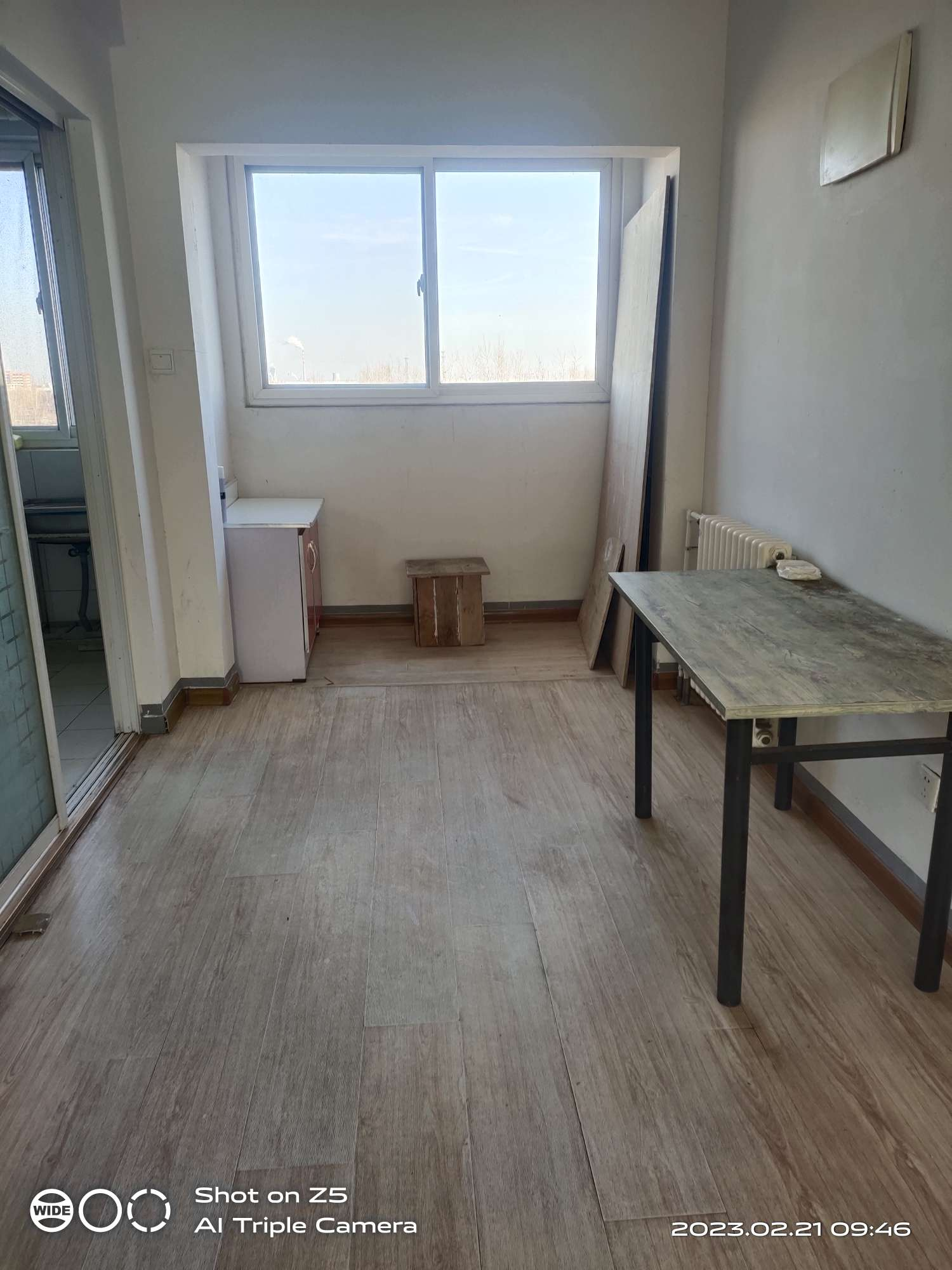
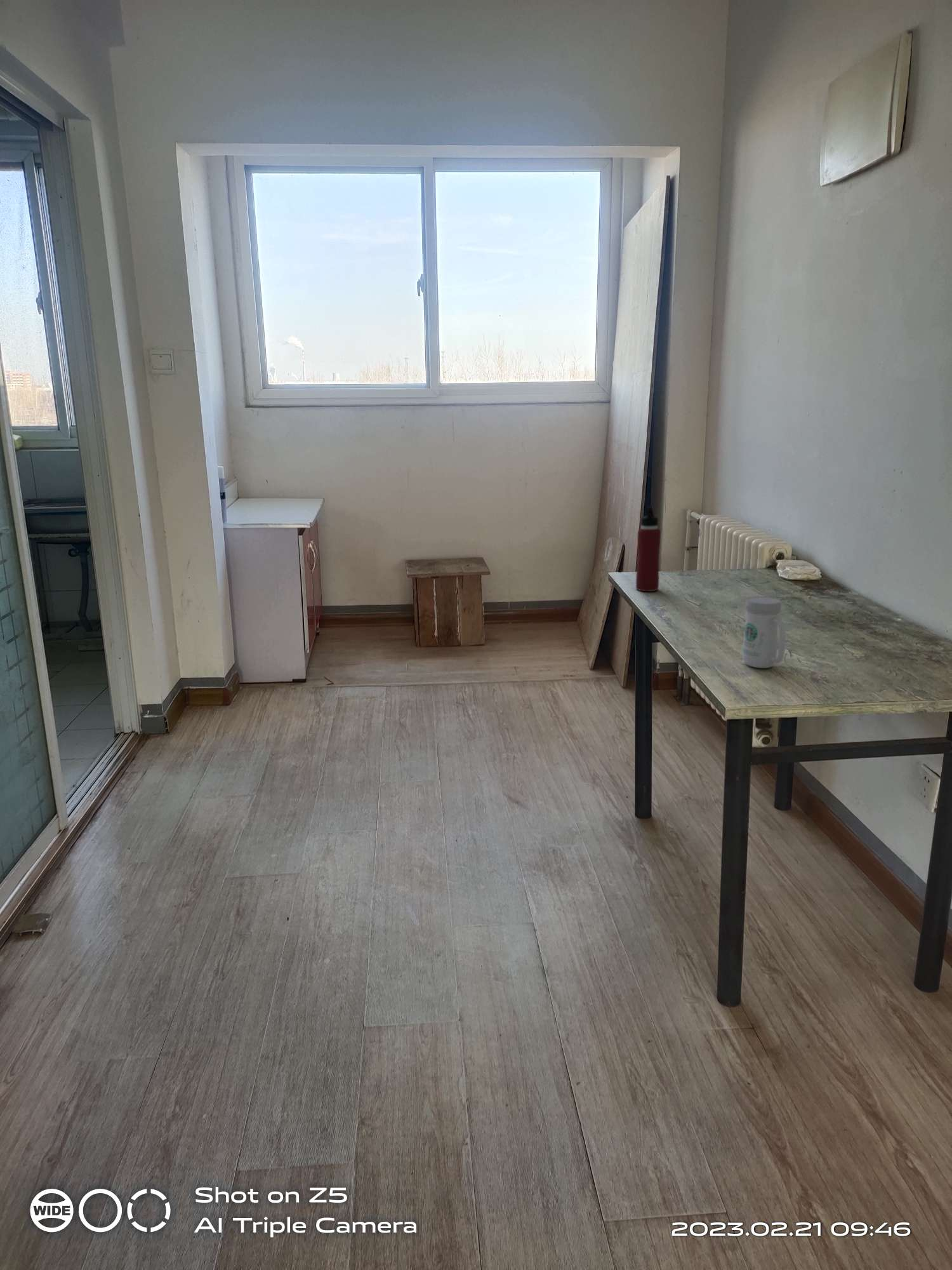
+ mug (765, 634)
+ water bottle (648, 548)
